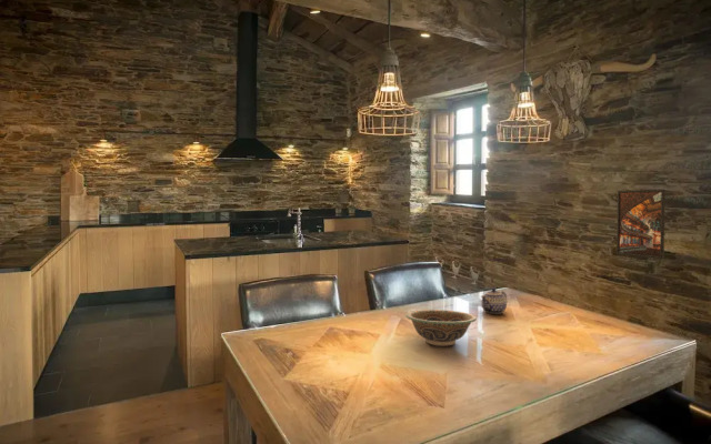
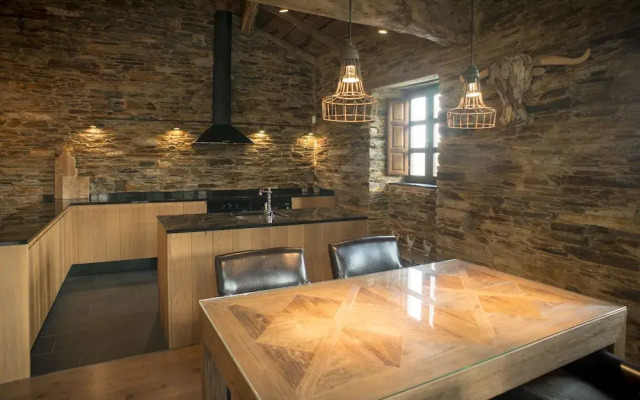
- teapot (493, 300)
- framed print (639, 223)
- decorative bowl (440, 327)
